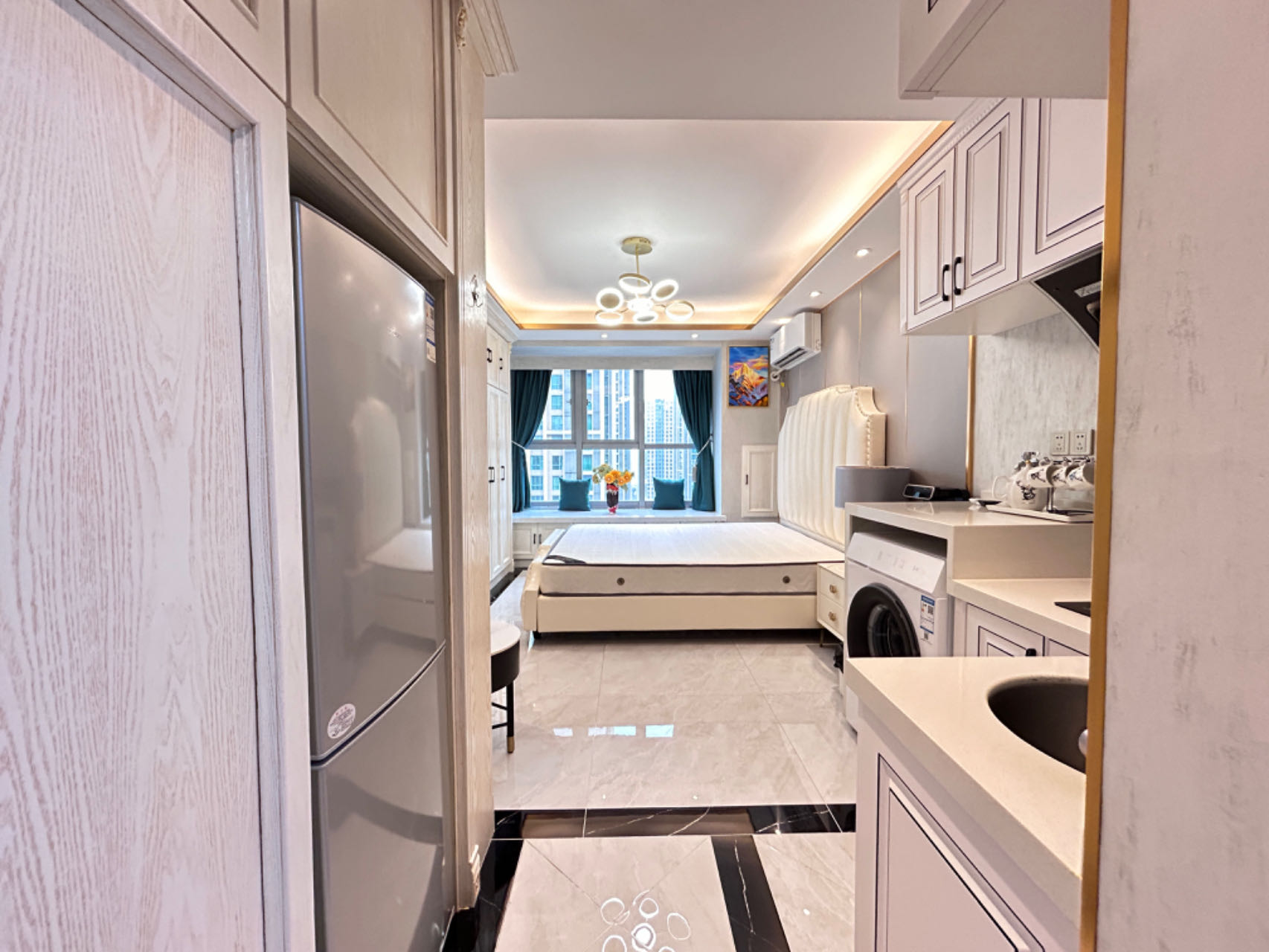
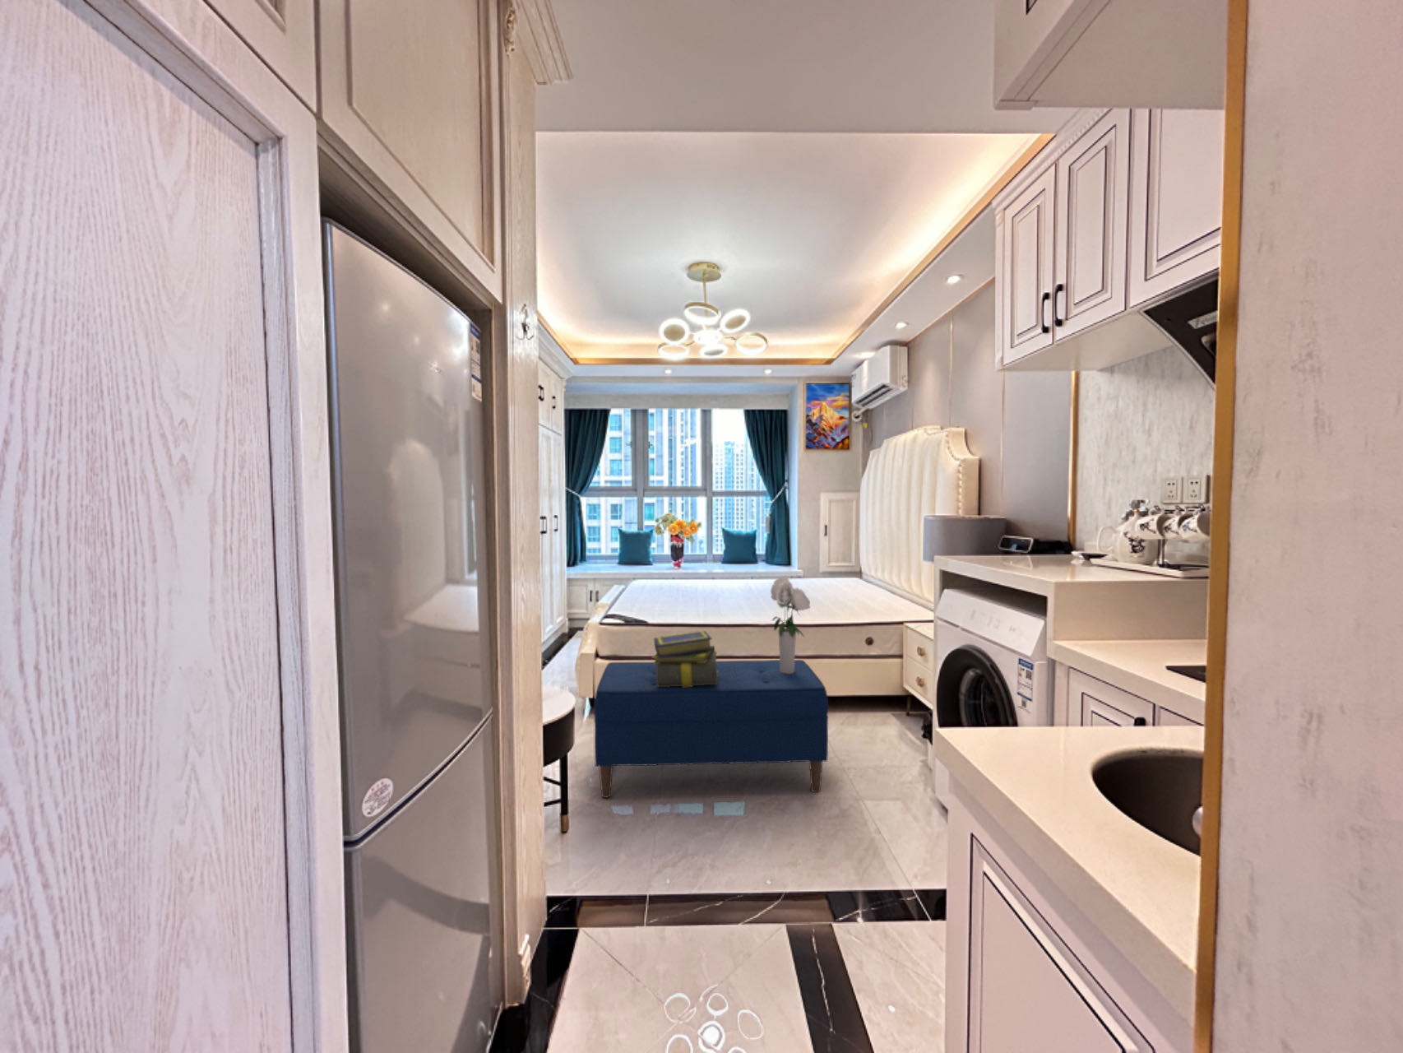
+ stack of books (684, 657)
+ bouquet (791, 624)
+ bench (709, 723)
